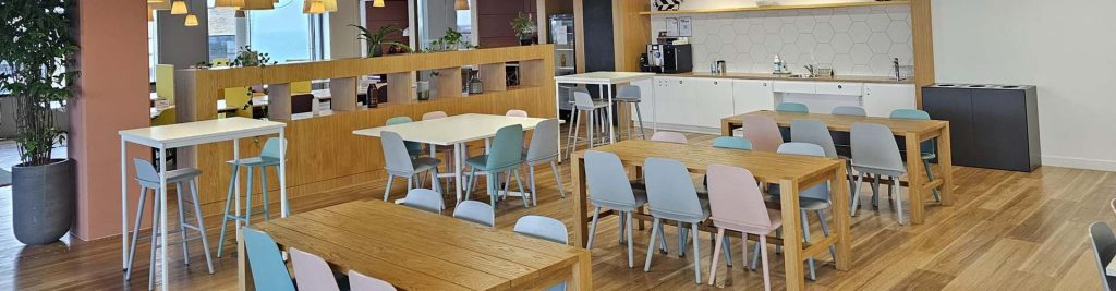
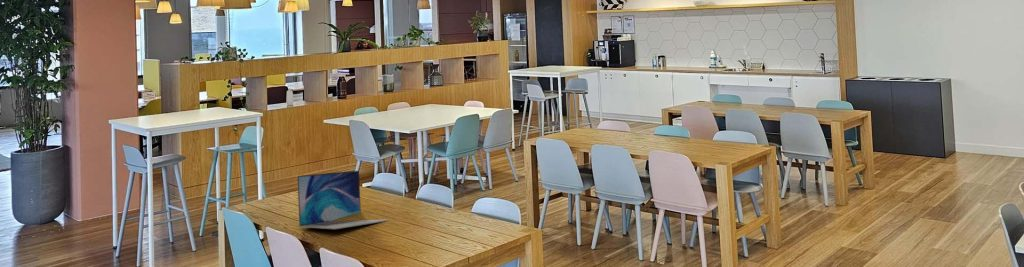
+ laptop (347, 198)
